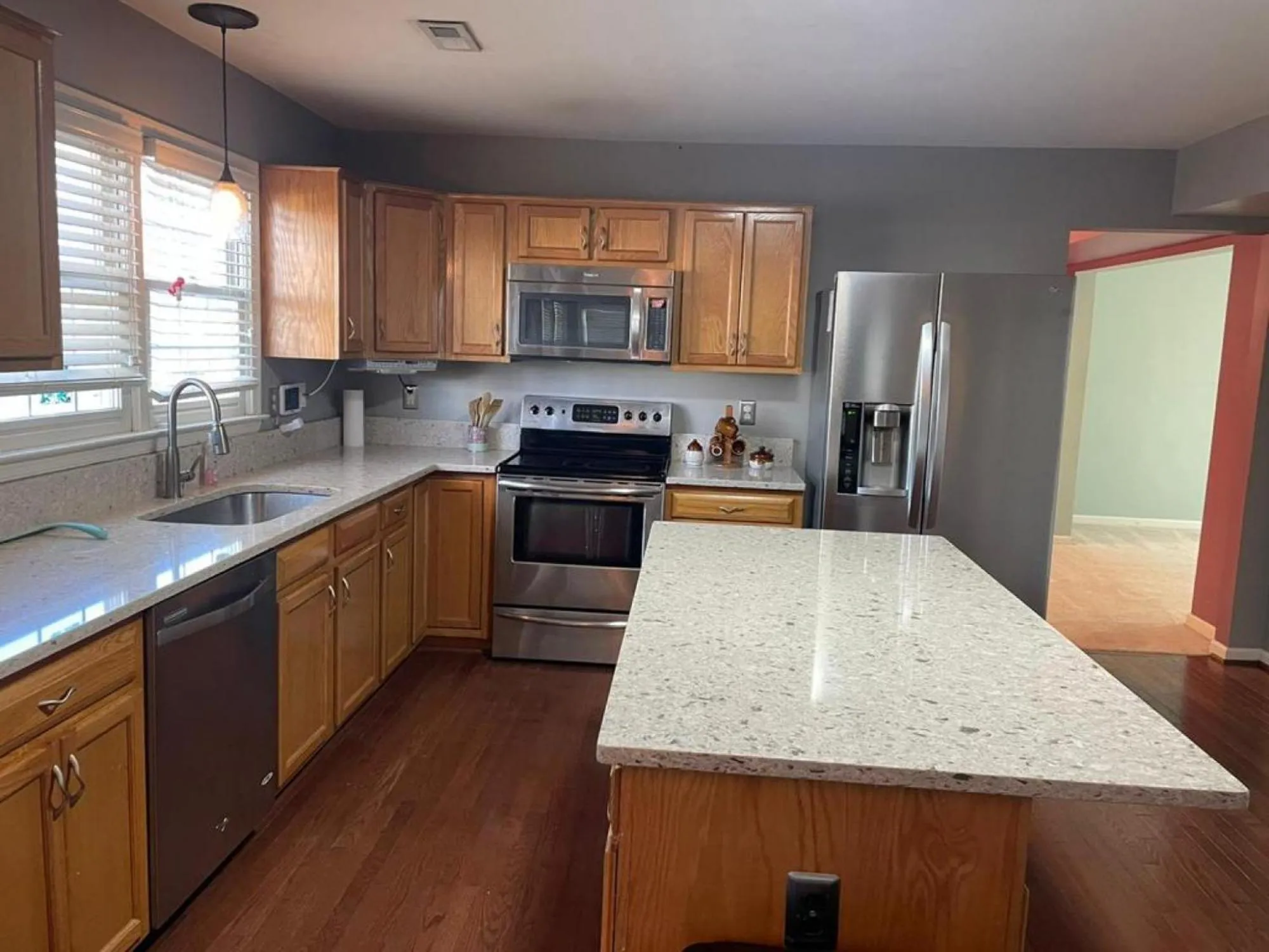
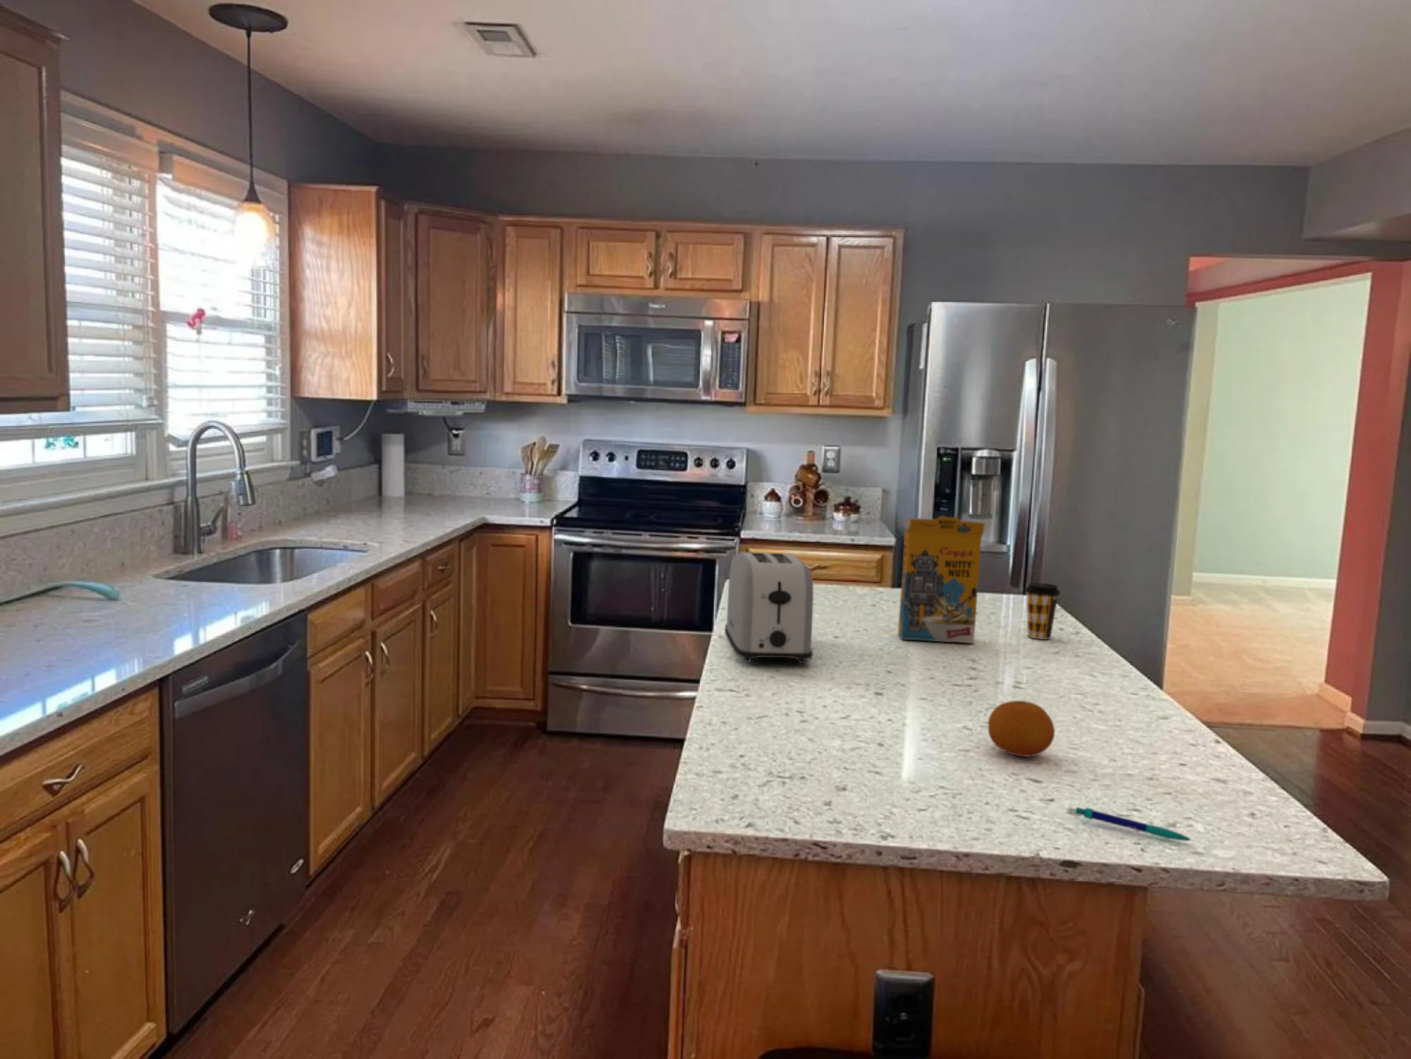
+ cereal box (937, 576)
+ toaster (768, 603)
+ pen (1133, 824)
+ coffee cup (1041, 611)
+ fruit (1020, 728)
